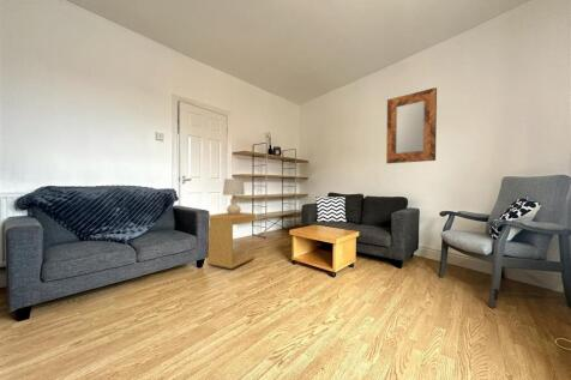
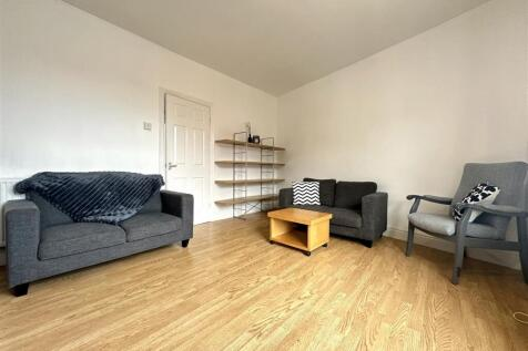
- home mirror (409, 128)
- side table (232, 239)
- table lamp (234, 197)
